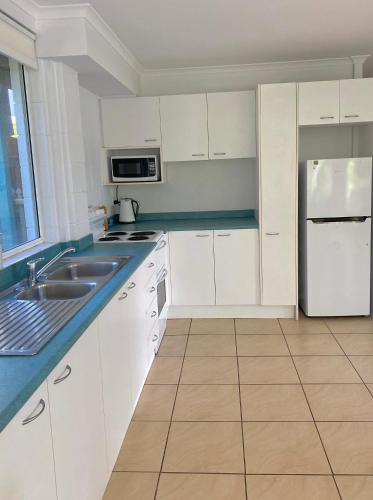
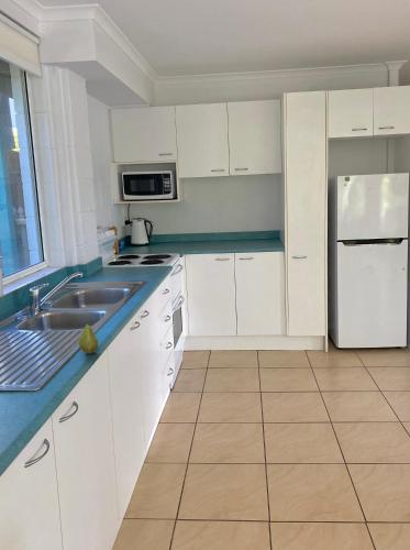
+ fruit (88, 336)
